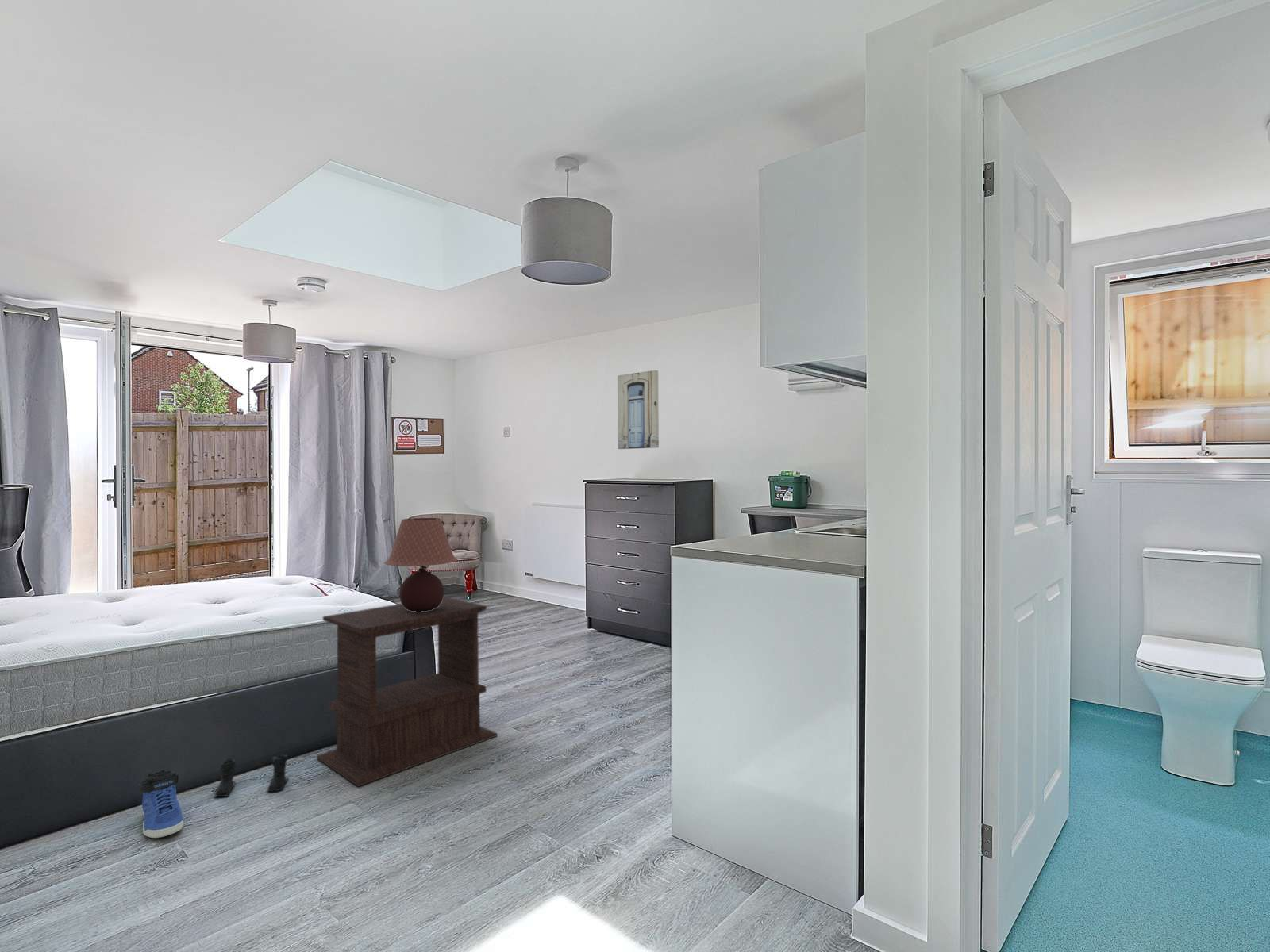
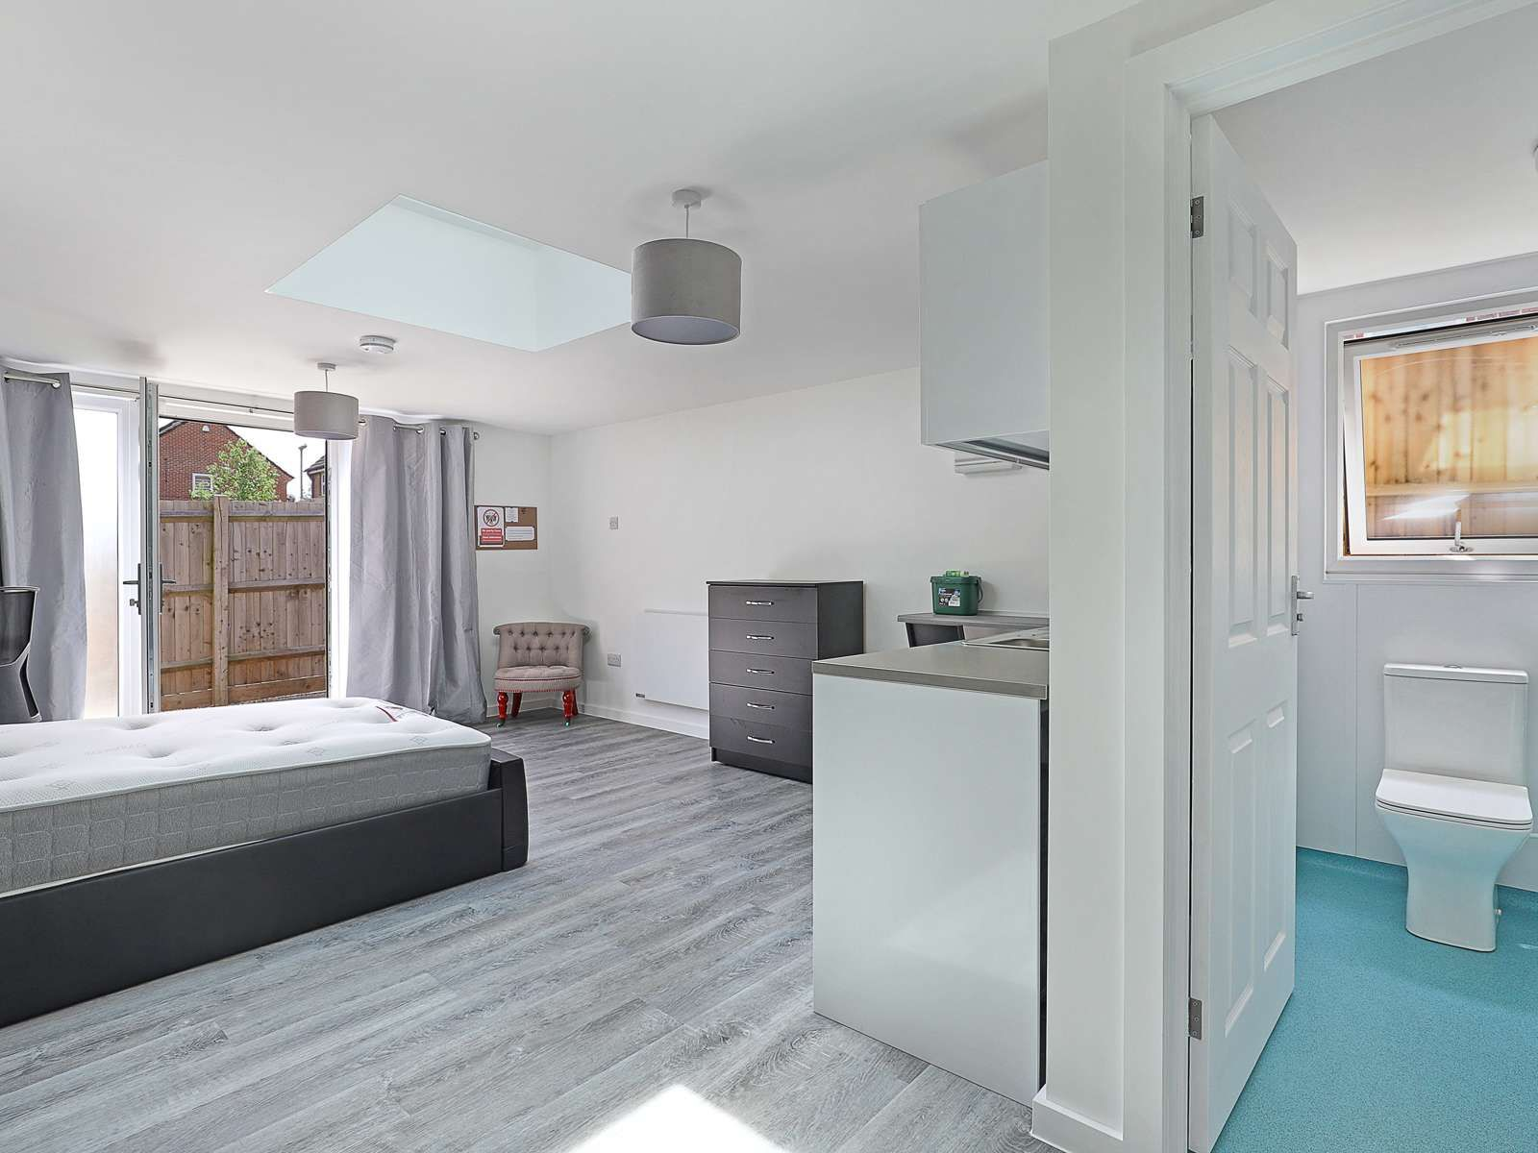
- sneaker (161, 799)
- boots (234, 771)
- side table (410, 680)
- table lamp (421, 563)
- wall art (637, 410)
